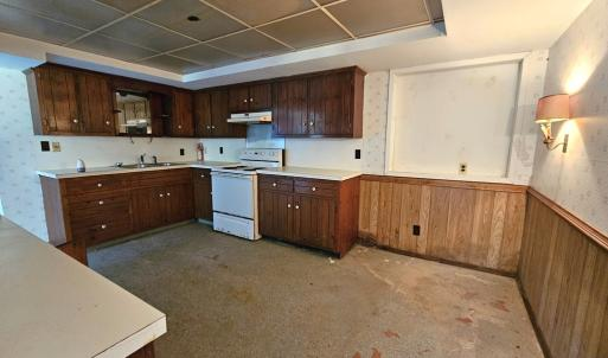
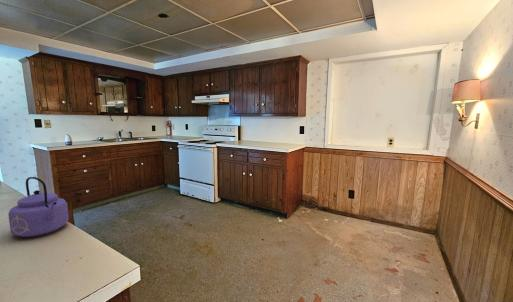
+ kettle (41, 205)
